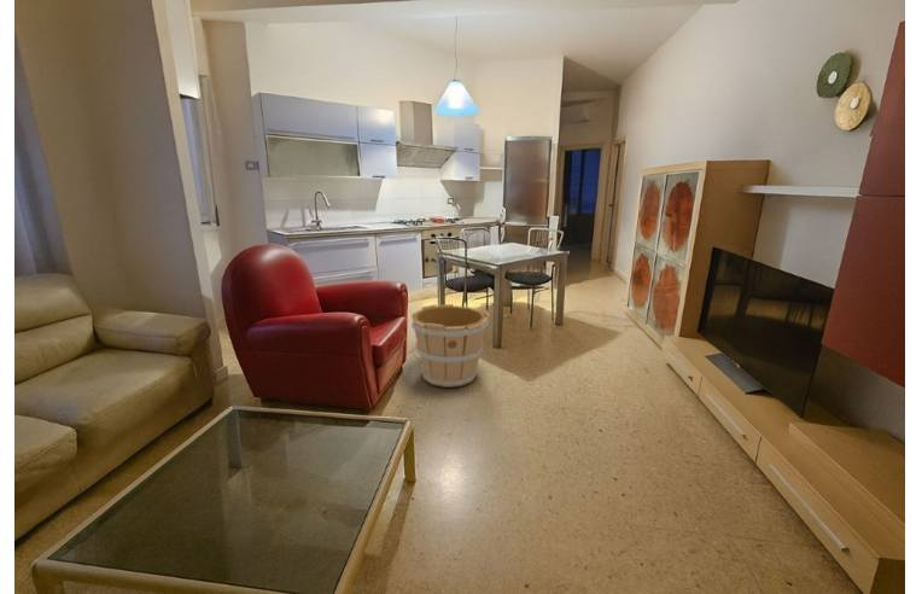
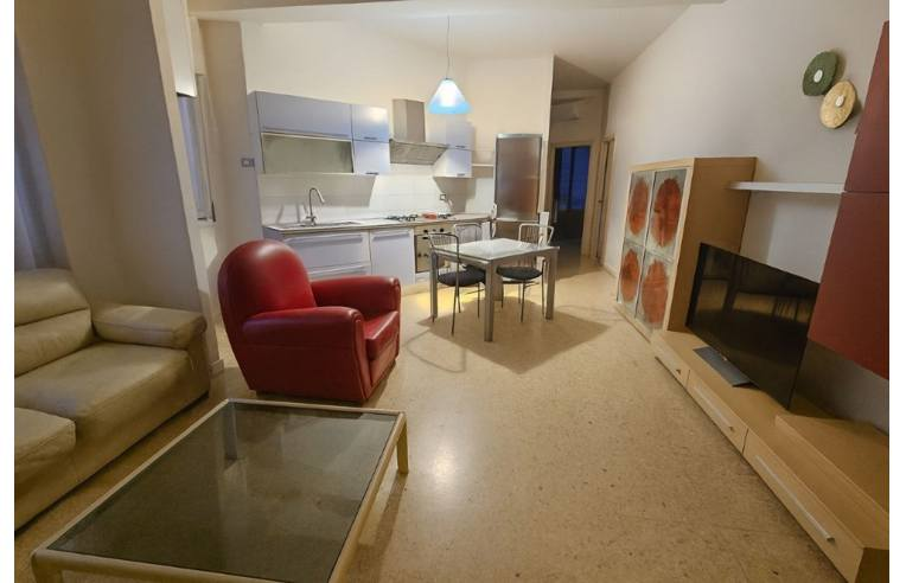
- wooden bucket (449, 344)
